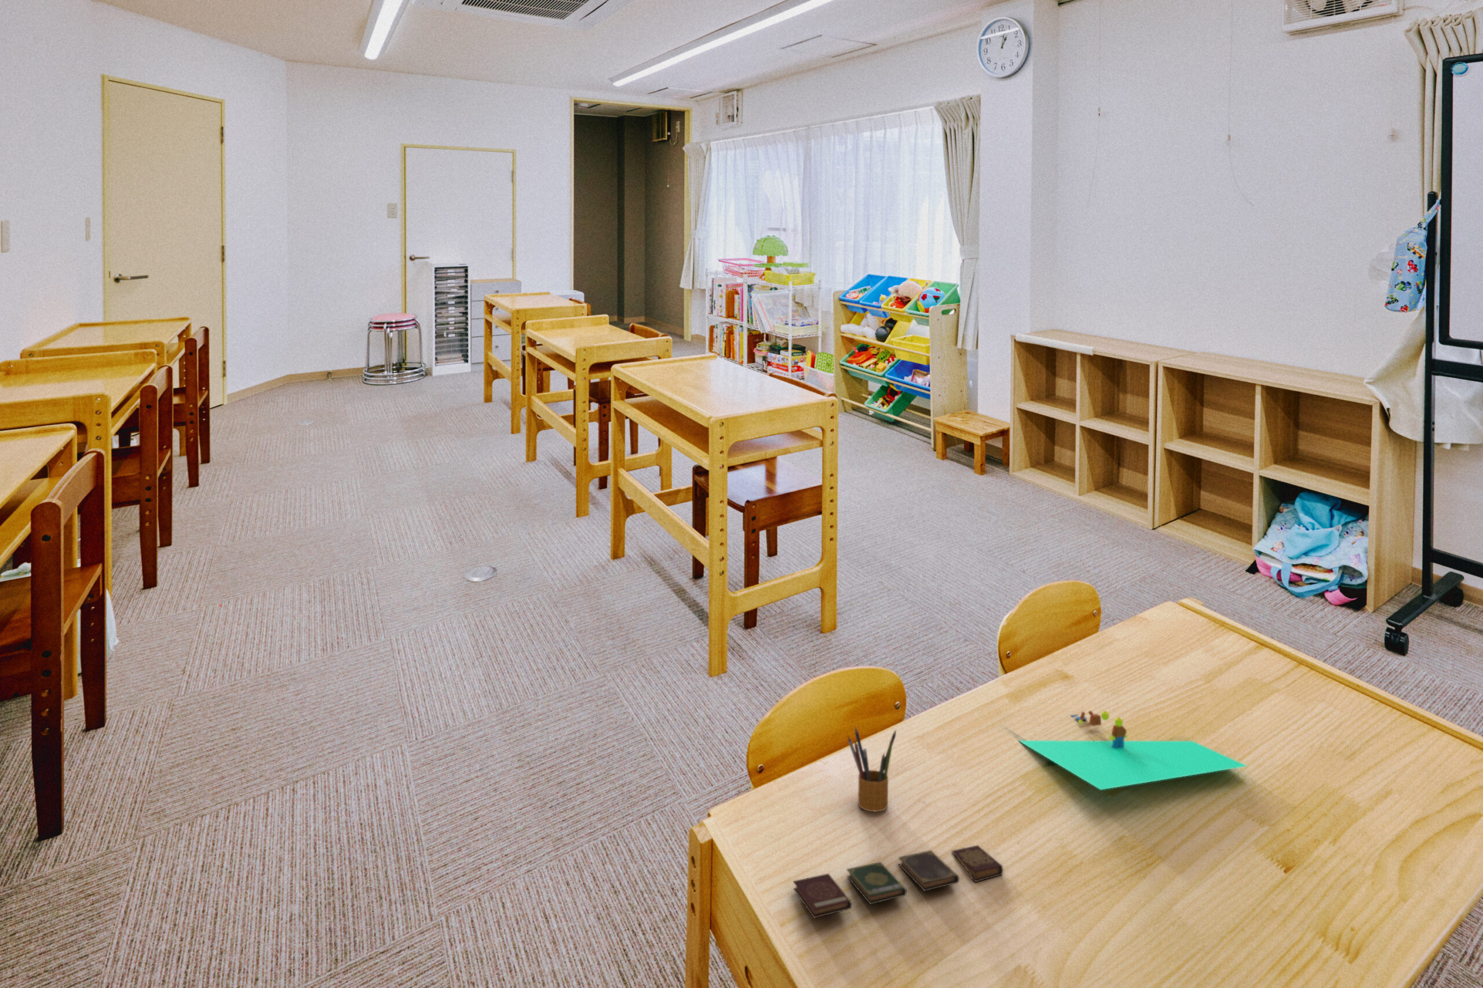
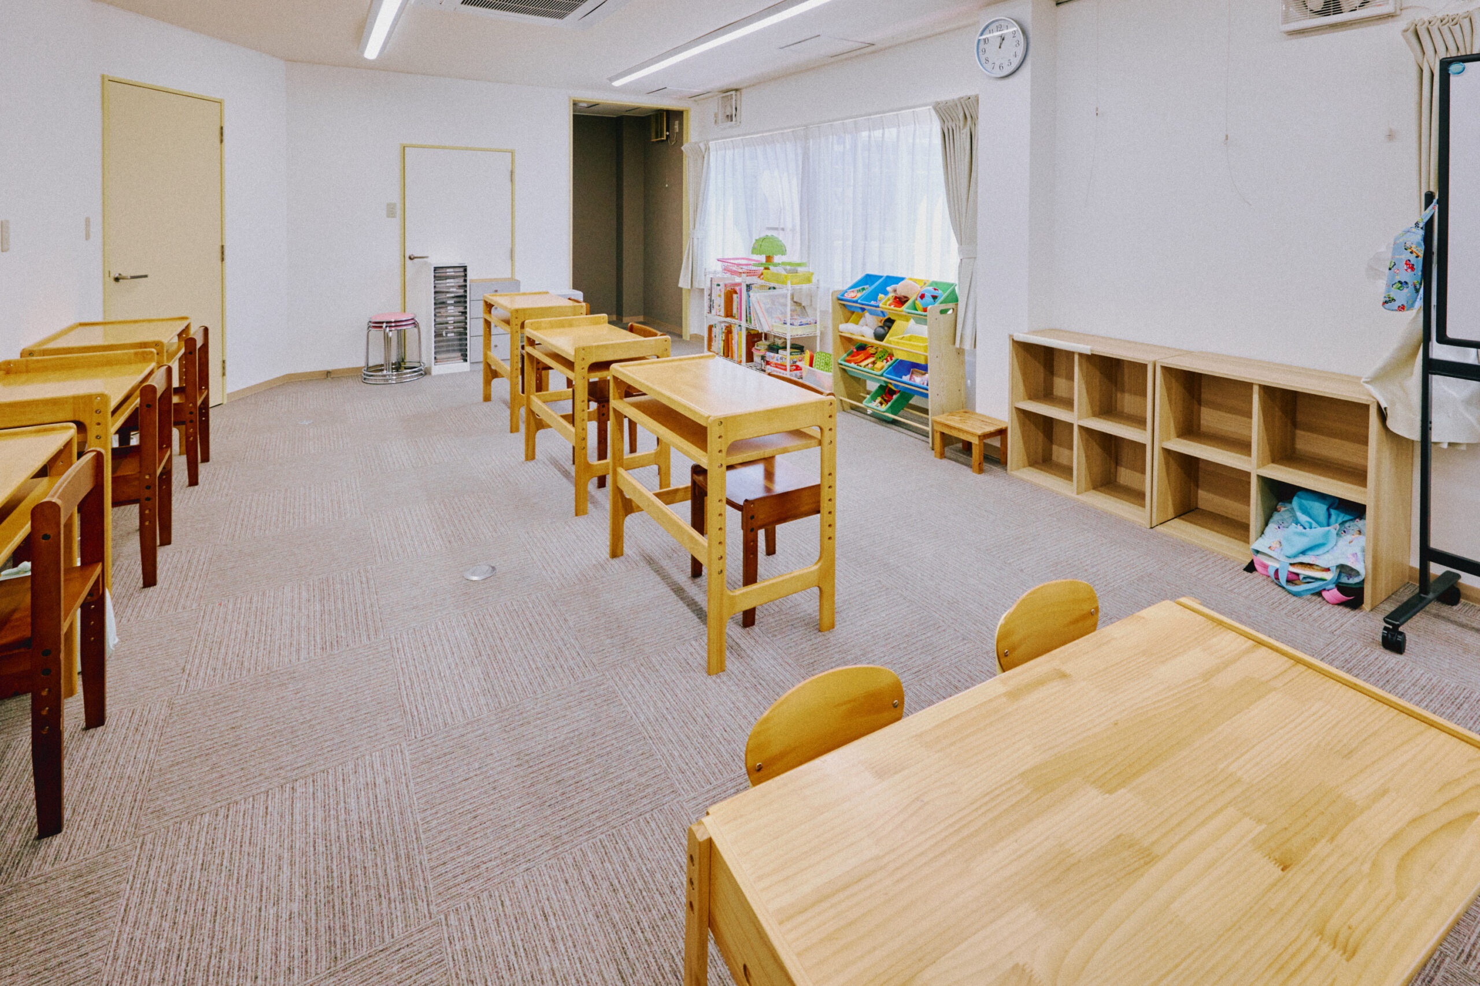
- pencil box (874, 771)
- toy blocks (1112, 729)
- book (897, 880)
